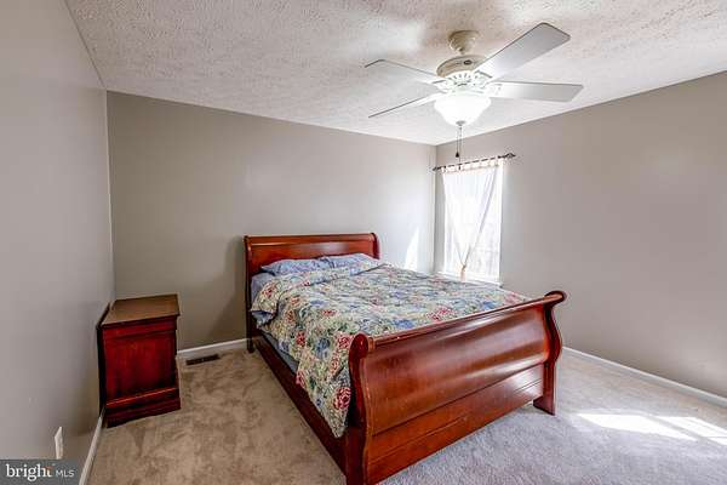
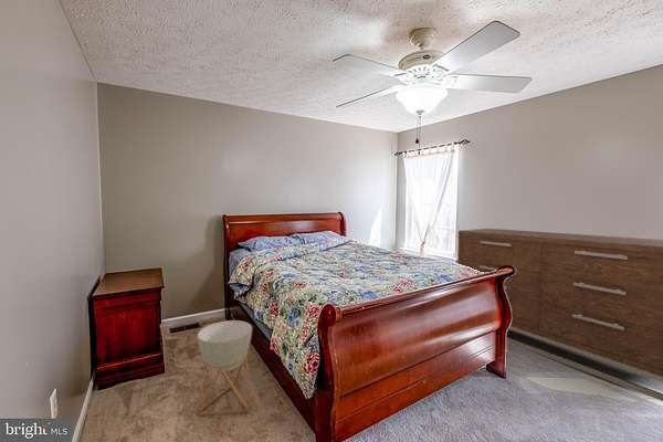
+ planter (225, 366)
+ dresser (554, 291)
